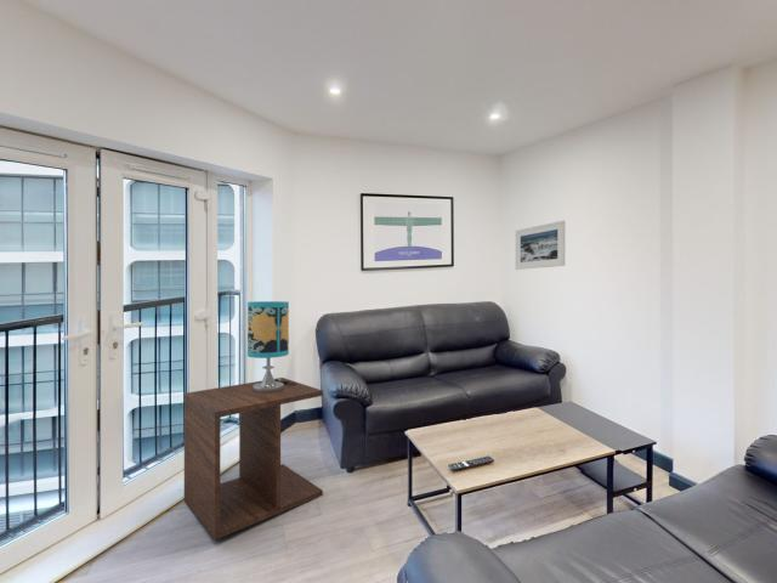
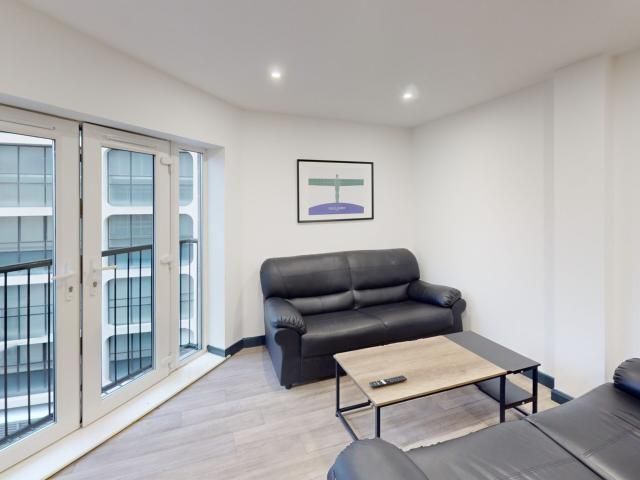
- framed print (538, 247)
- table lamp (268, 344)
- side table (254, 445)
